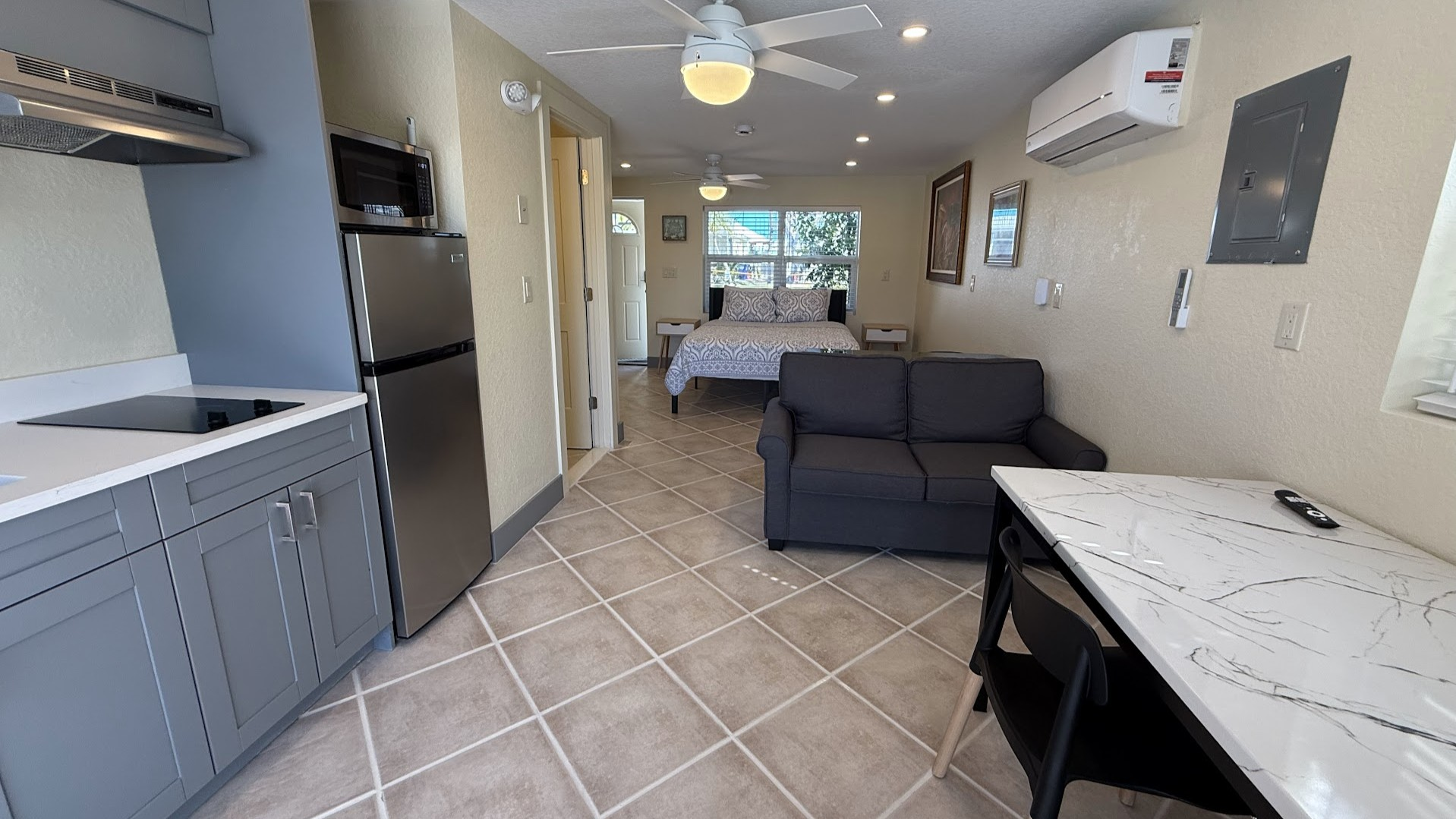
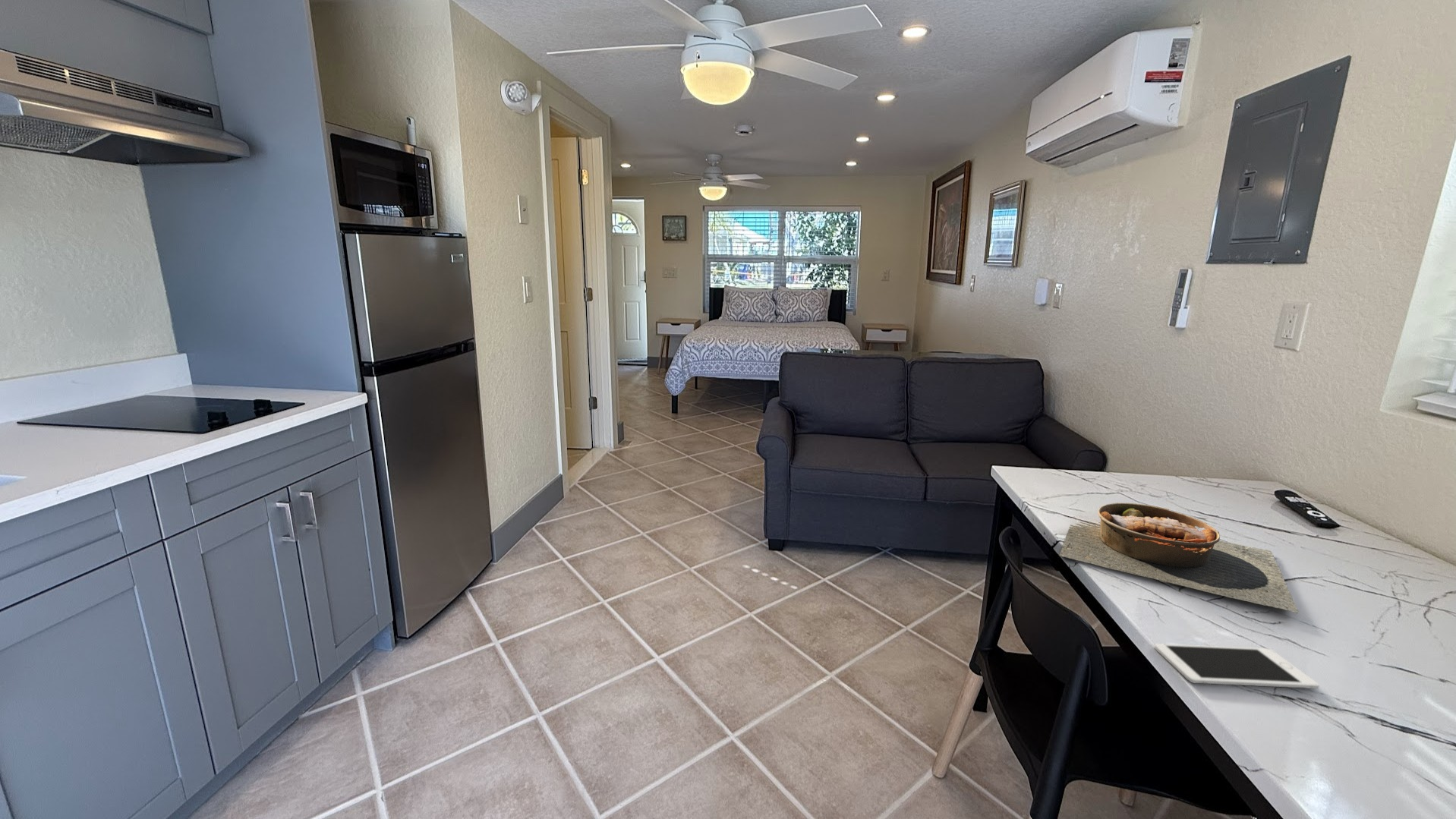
+ bowl (1169, 538)
+ cell phone (1232, 665)
